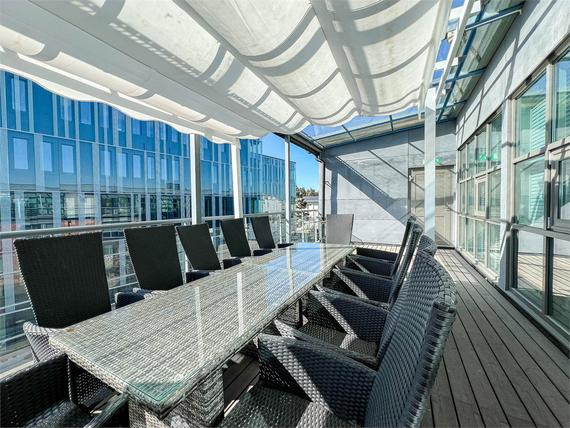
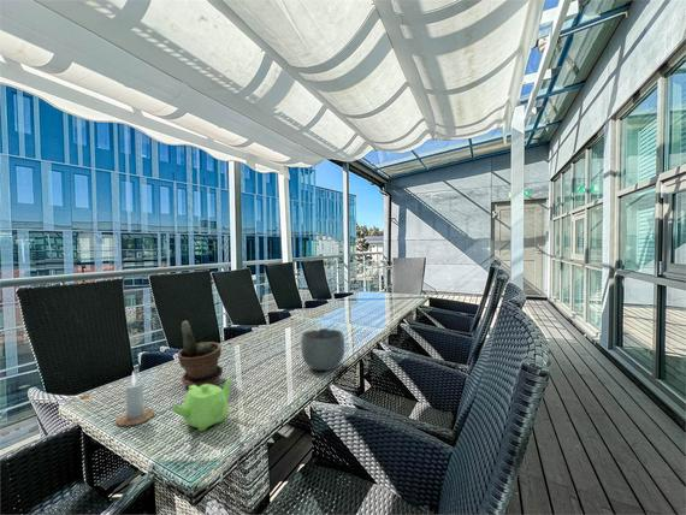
+ teapot (206, 403)
+ candle (134, 393)
+ bowl (323, 350)
+ potted plant (200, 351)
